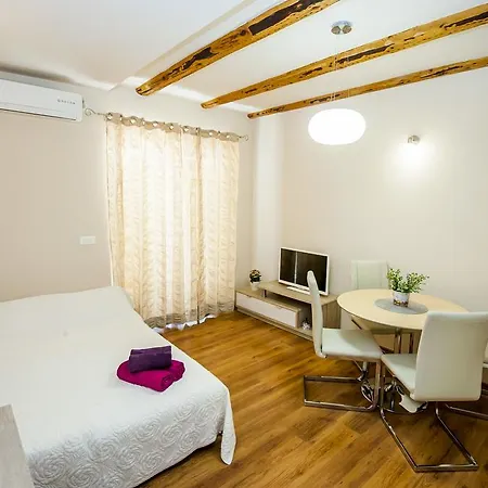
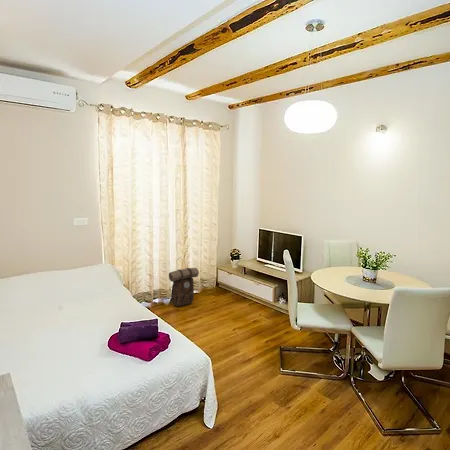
+ backpack (181, 285)
